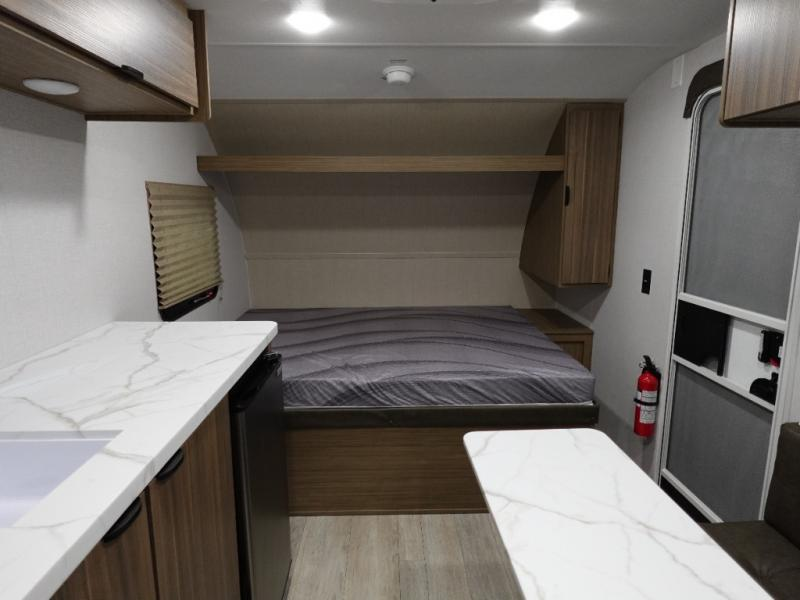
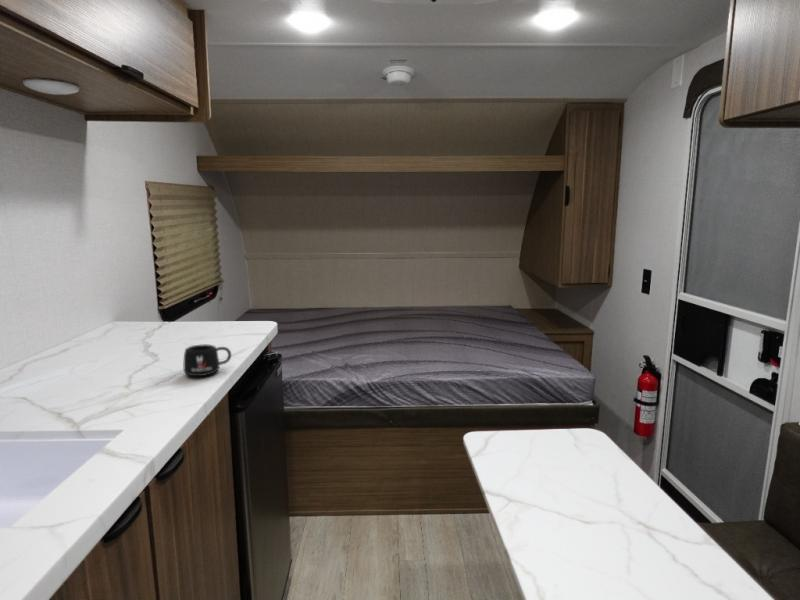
+ mug (207, 359)
